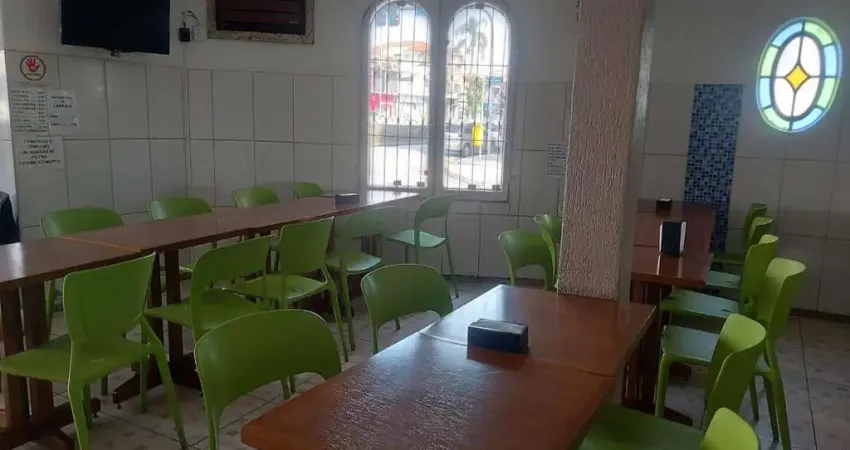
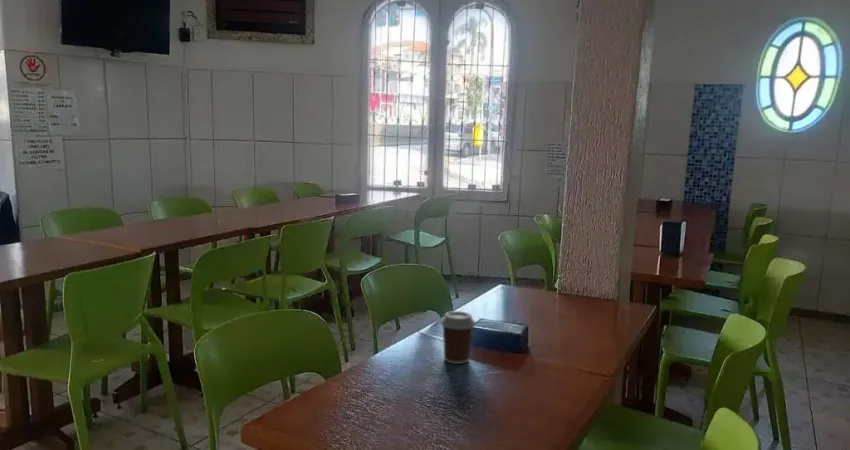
+ coffee cup (457, 337)
